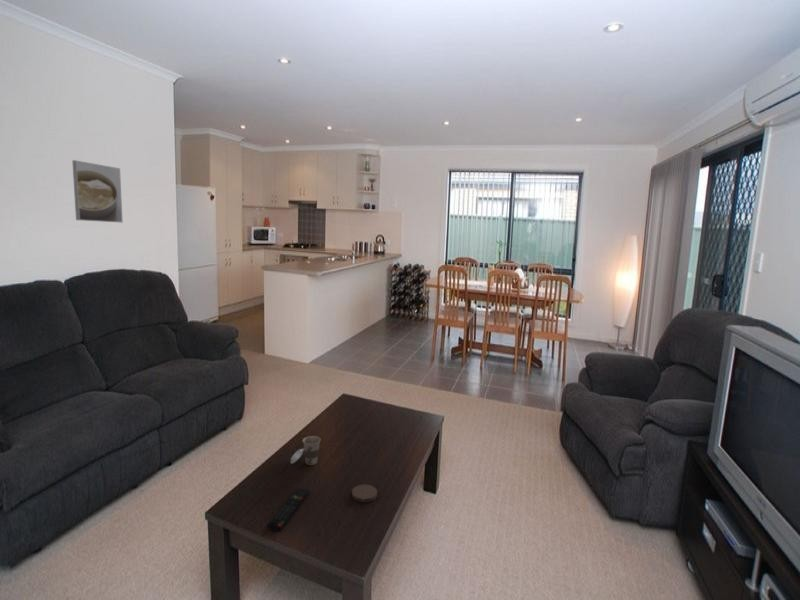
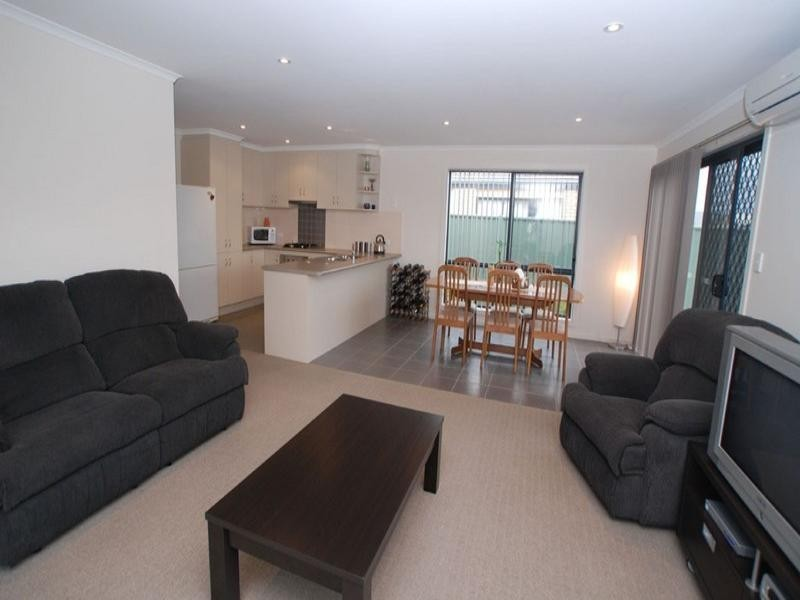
- cup (305, 451)
- coaster (364, 493)
- remote control (289, 508)
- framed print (98, 193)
